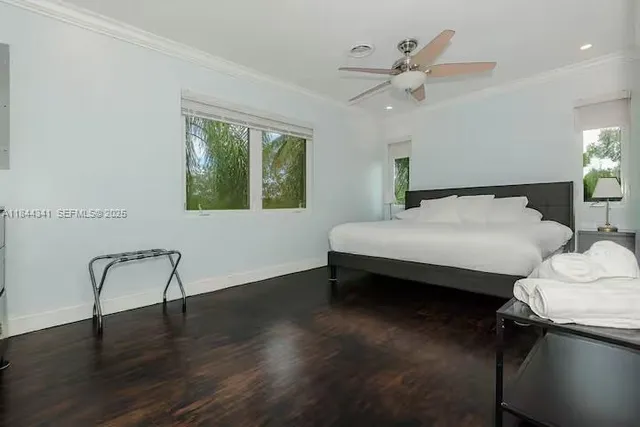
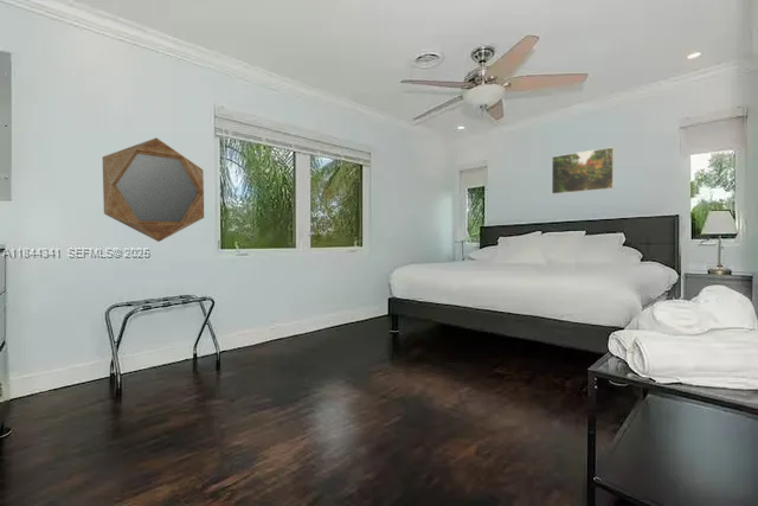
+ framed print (580, 172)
+ home mirror (159, 188)
